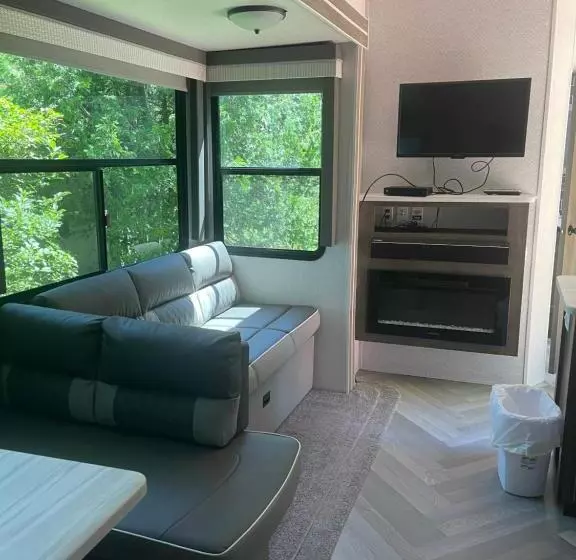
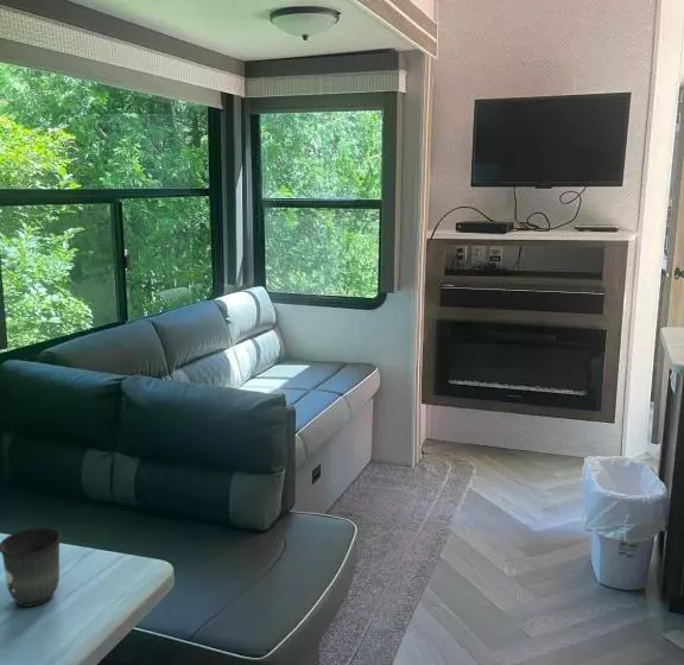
+ mug (28, 564)
